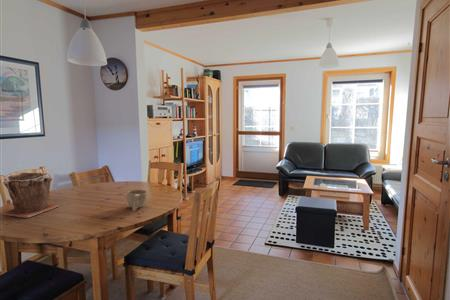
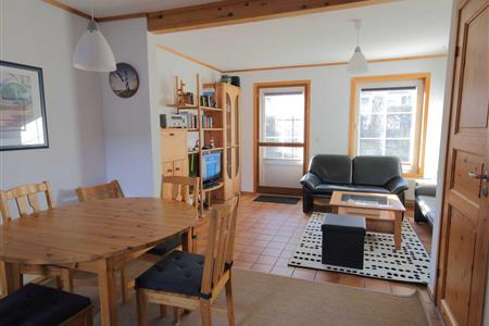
- cup (136, 200)
- plant pot (29, 192)
